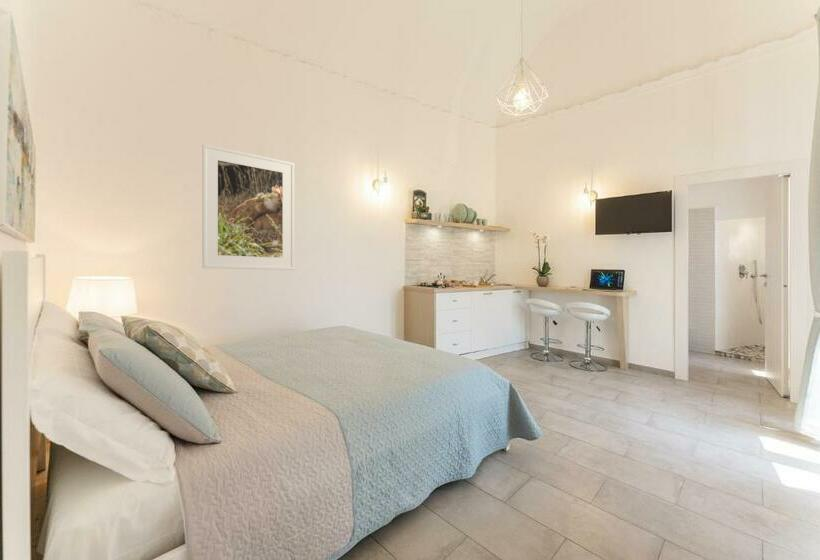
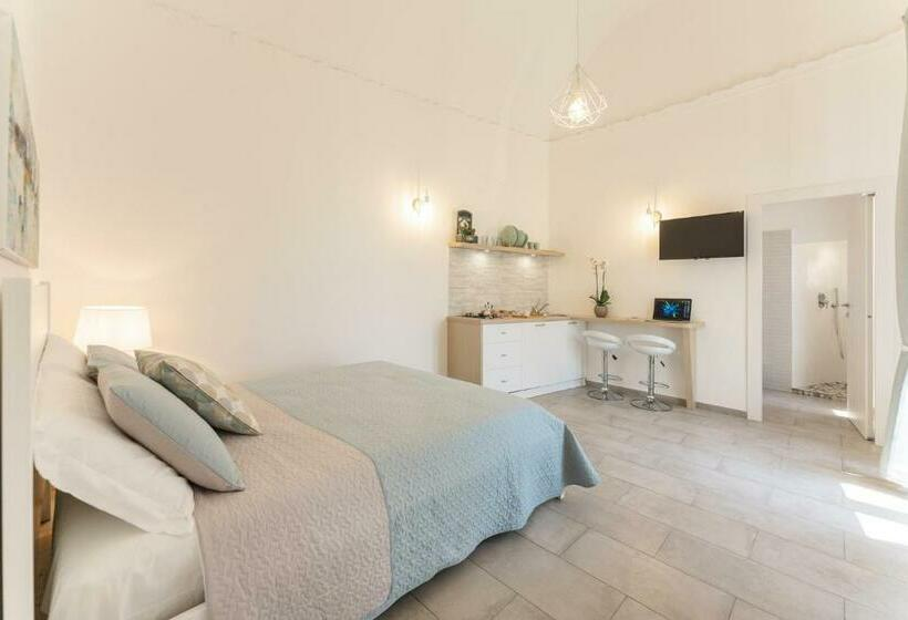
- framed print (251, 211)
